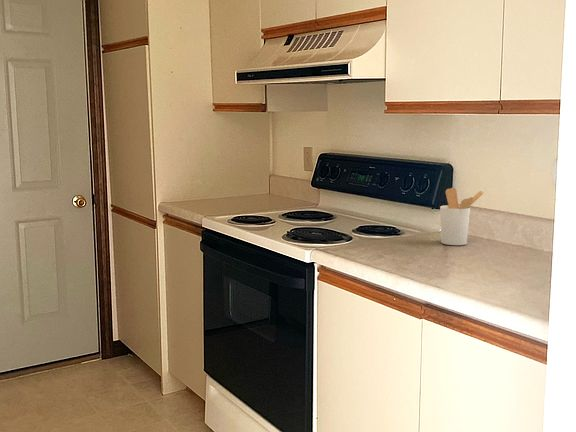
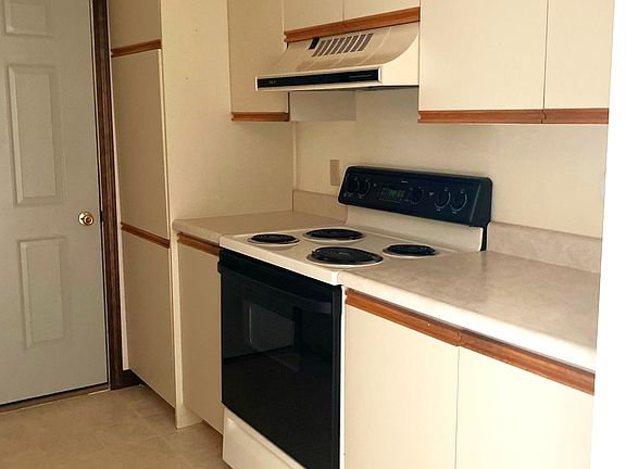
- utensil holder (462, 216)
